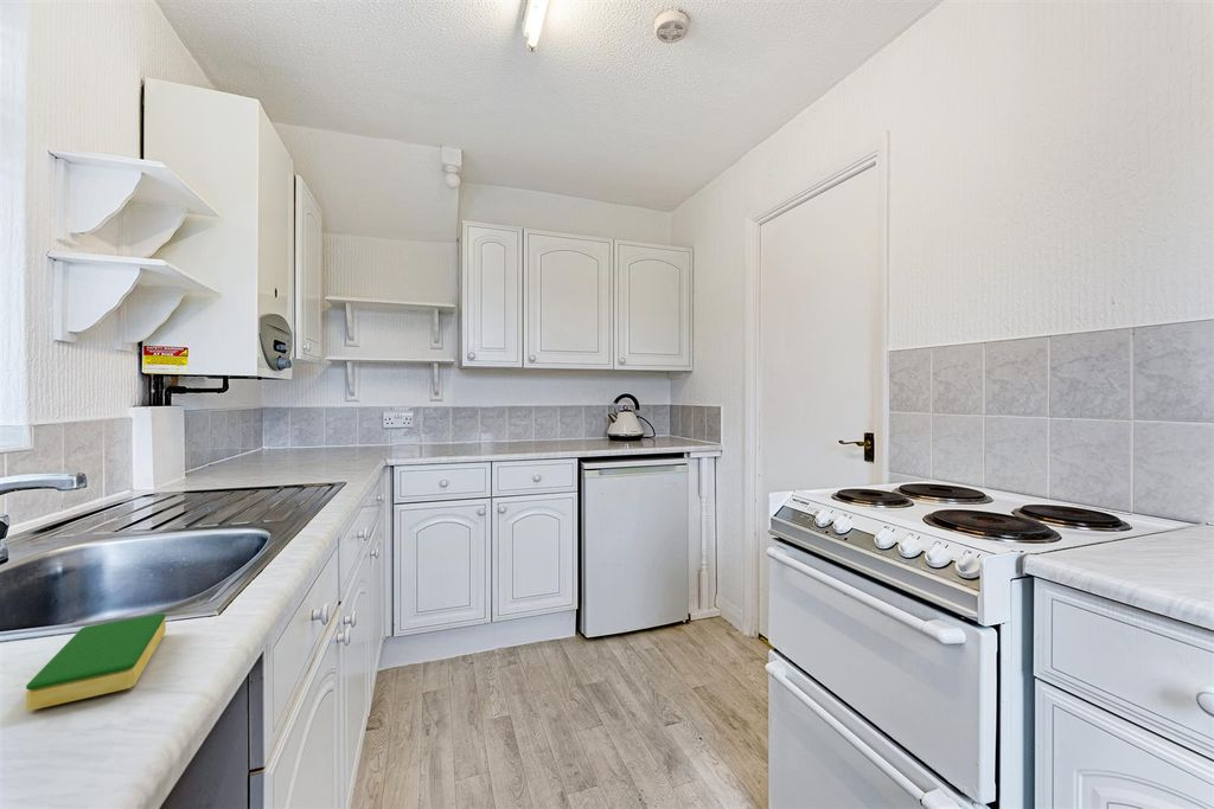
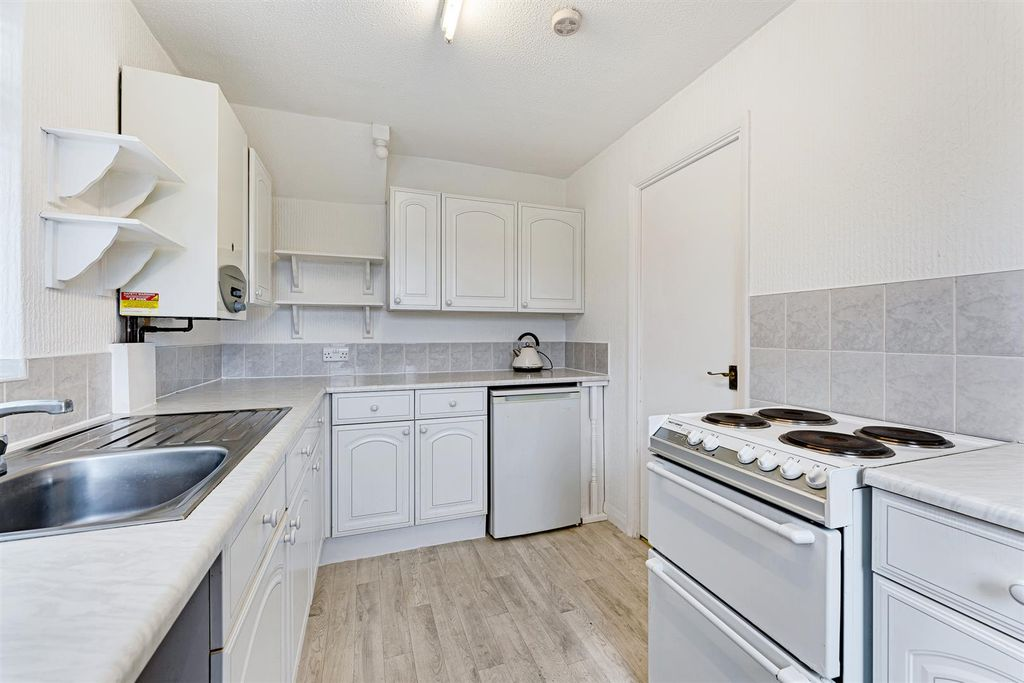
- dish sponge (106, 655)
